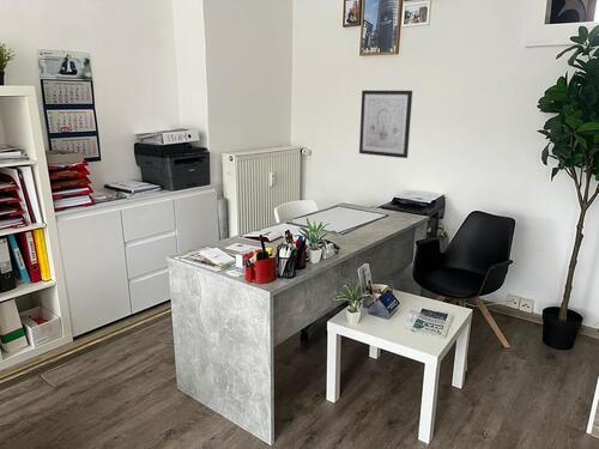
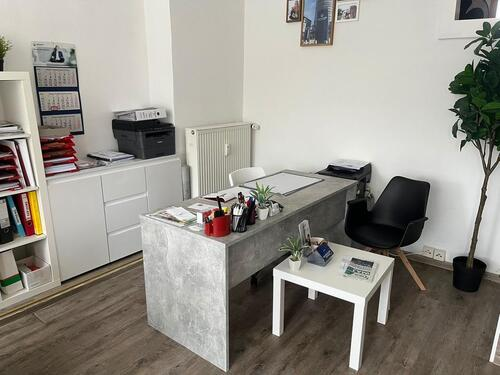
- wall art (383, 123)
